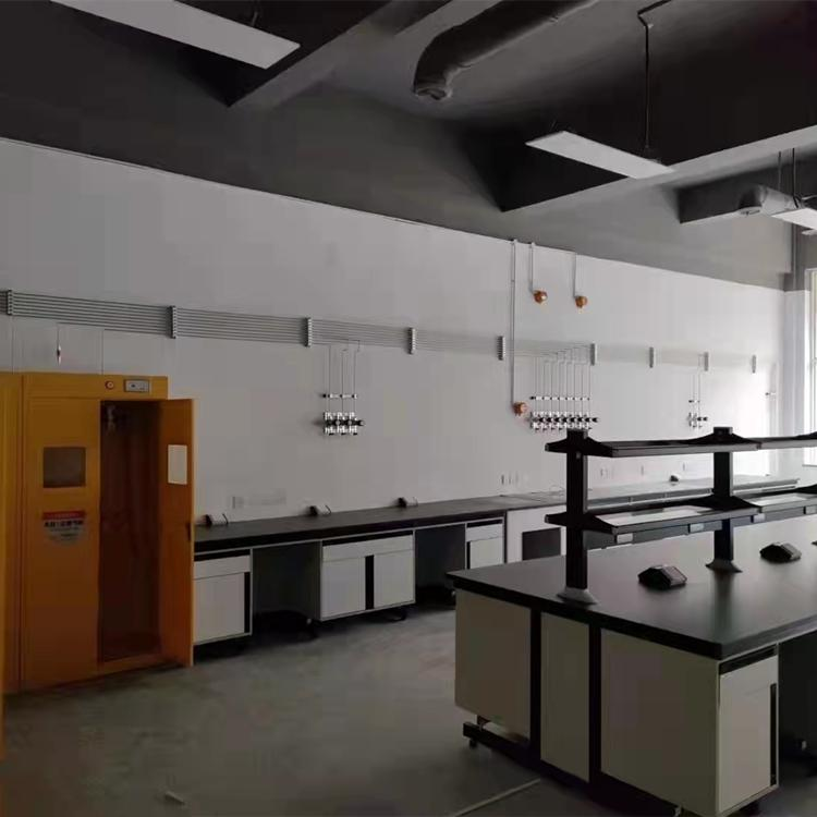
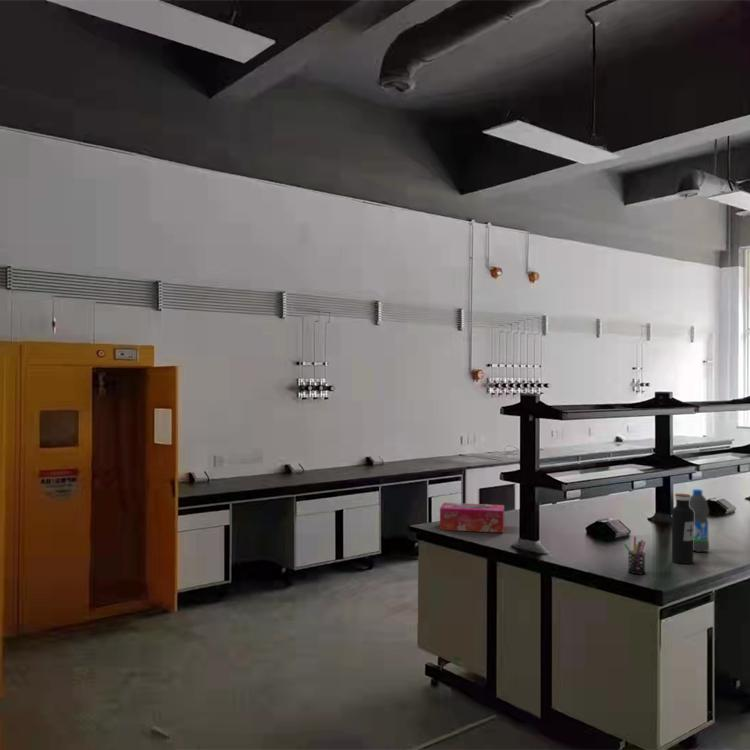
+ water bottle (697, 519)
+ pen holder (634, 554)
+ water bottle (682, 527)
+ tissue box (472, 517)
